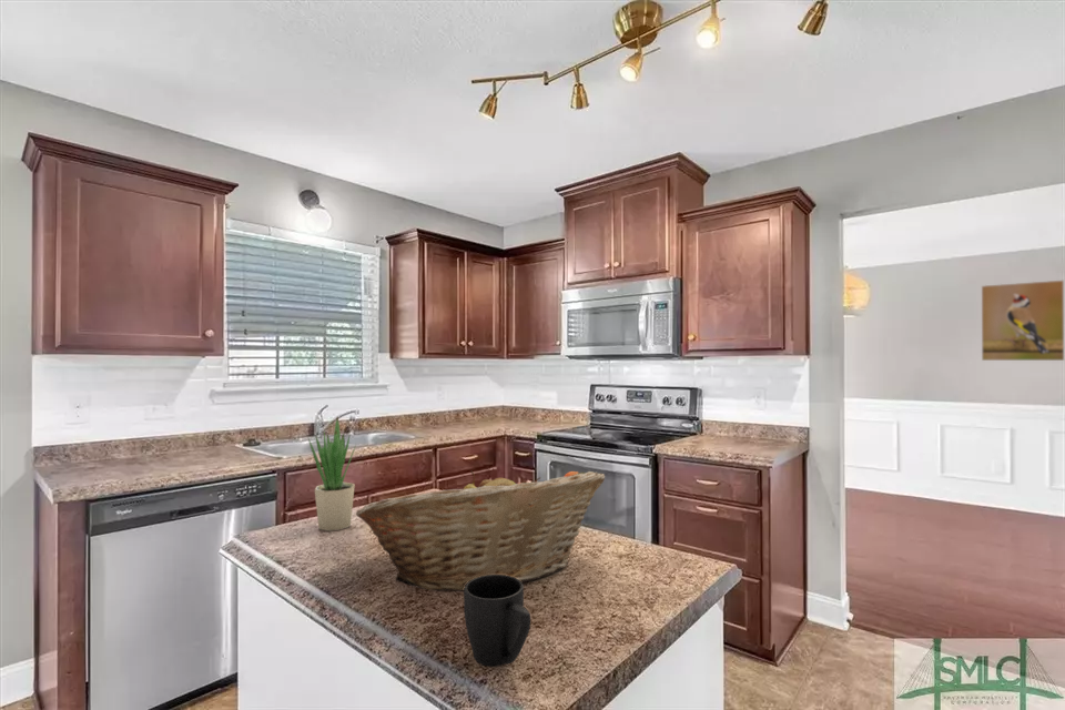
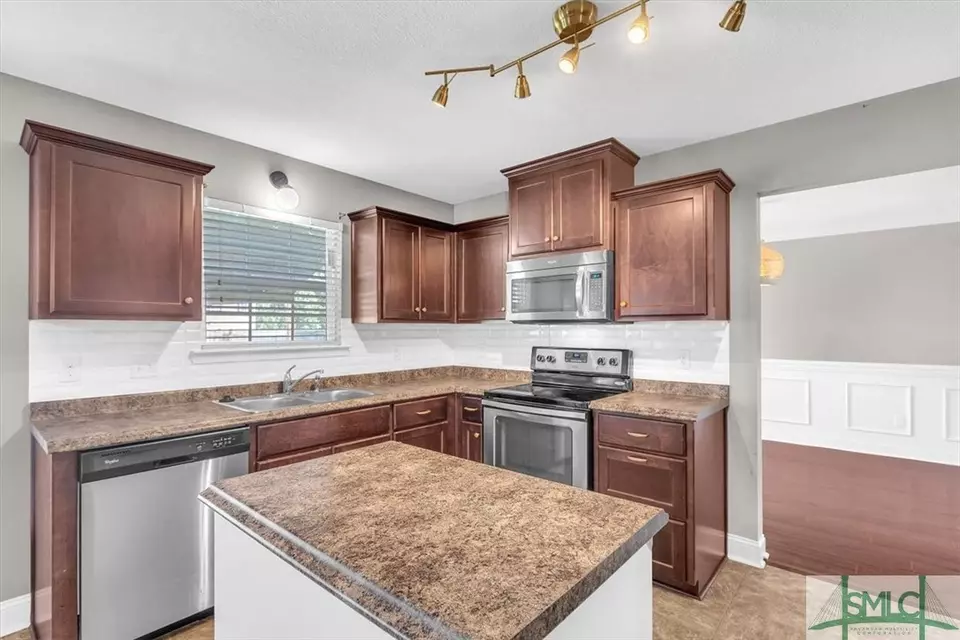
- fruit basket (486, 515)
- potted plant (331, 470)
- mug (500, 626)
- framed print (1021, 322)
